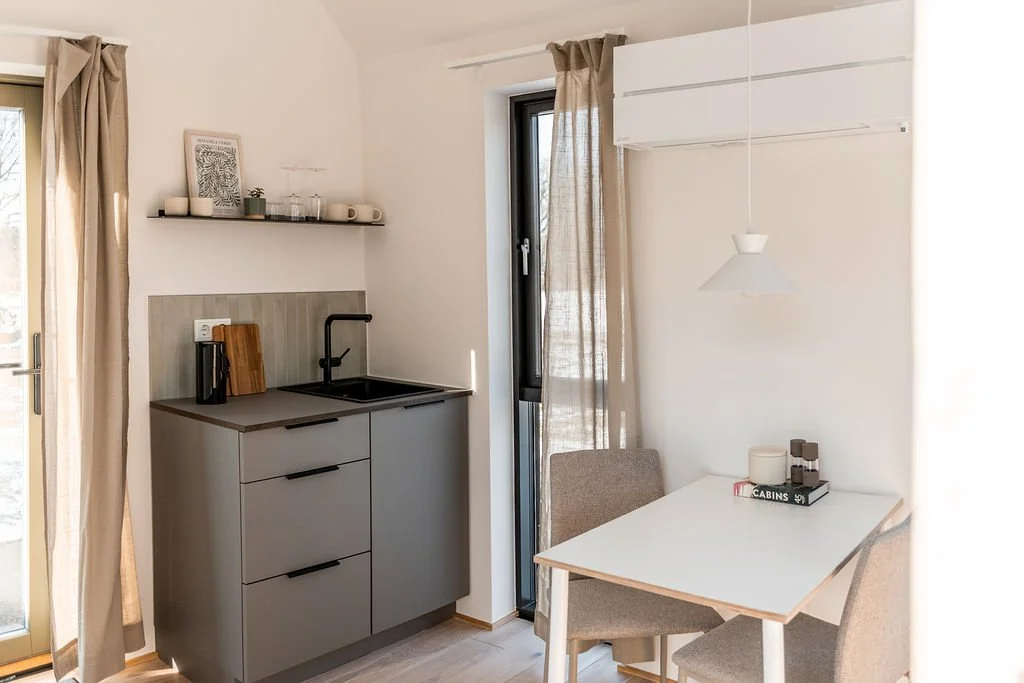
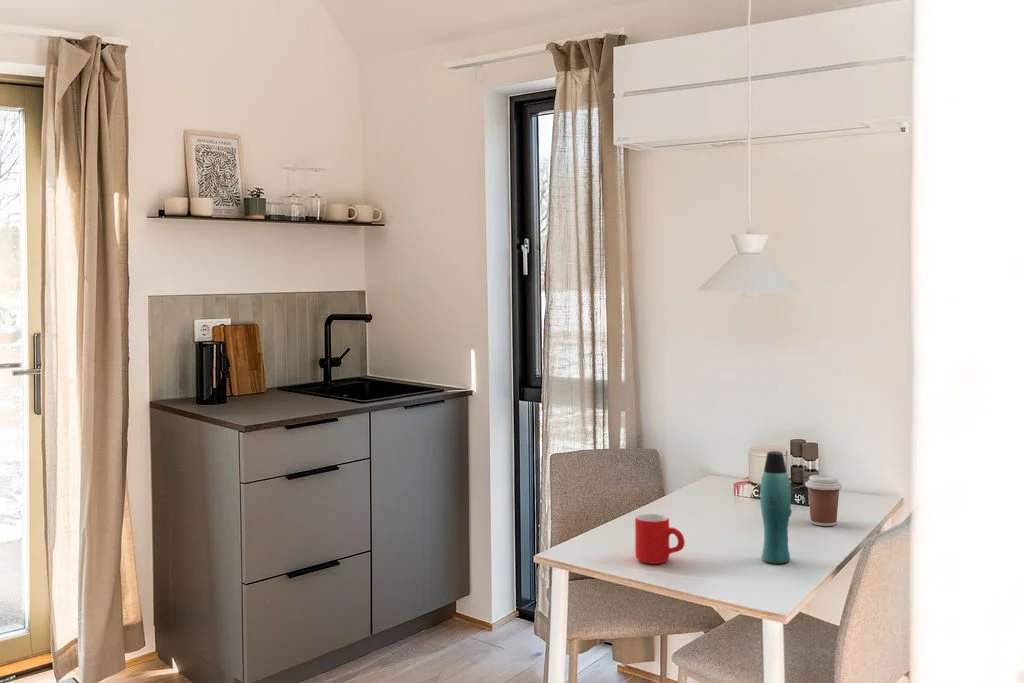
+ mug (660, 540)
+ coffee cup (823, 500)
+ bottle (775, 506)
